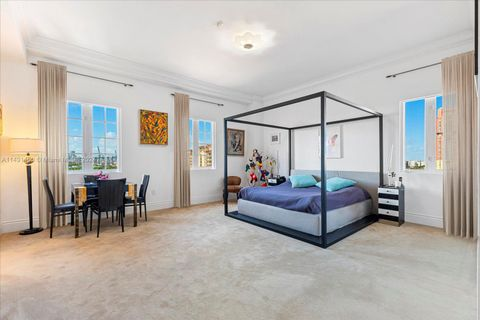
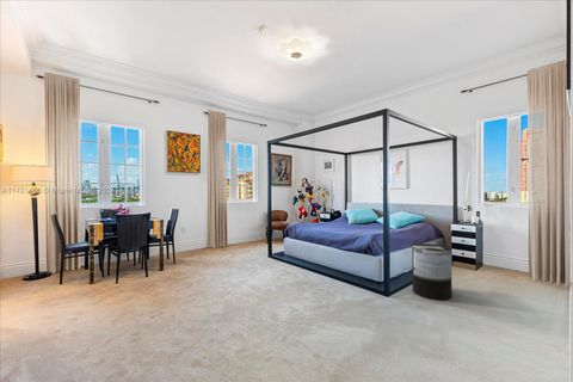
+ trash can (431, 270)
